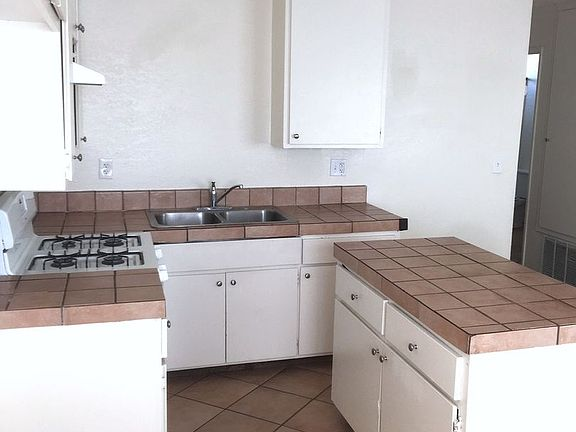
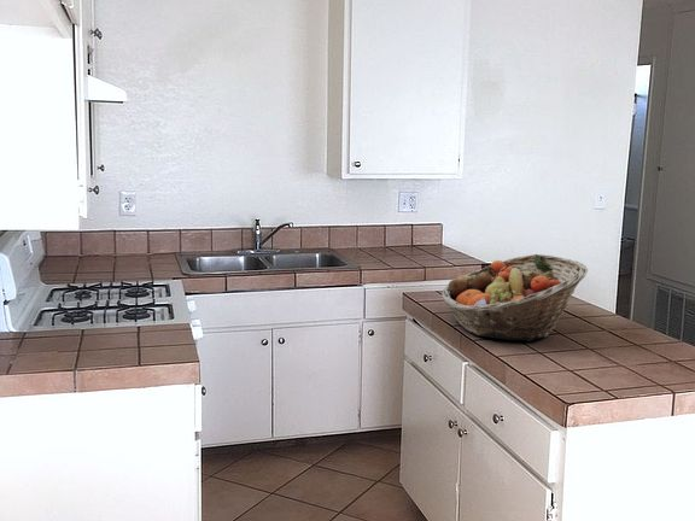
+ fruit basket (512, 293)
